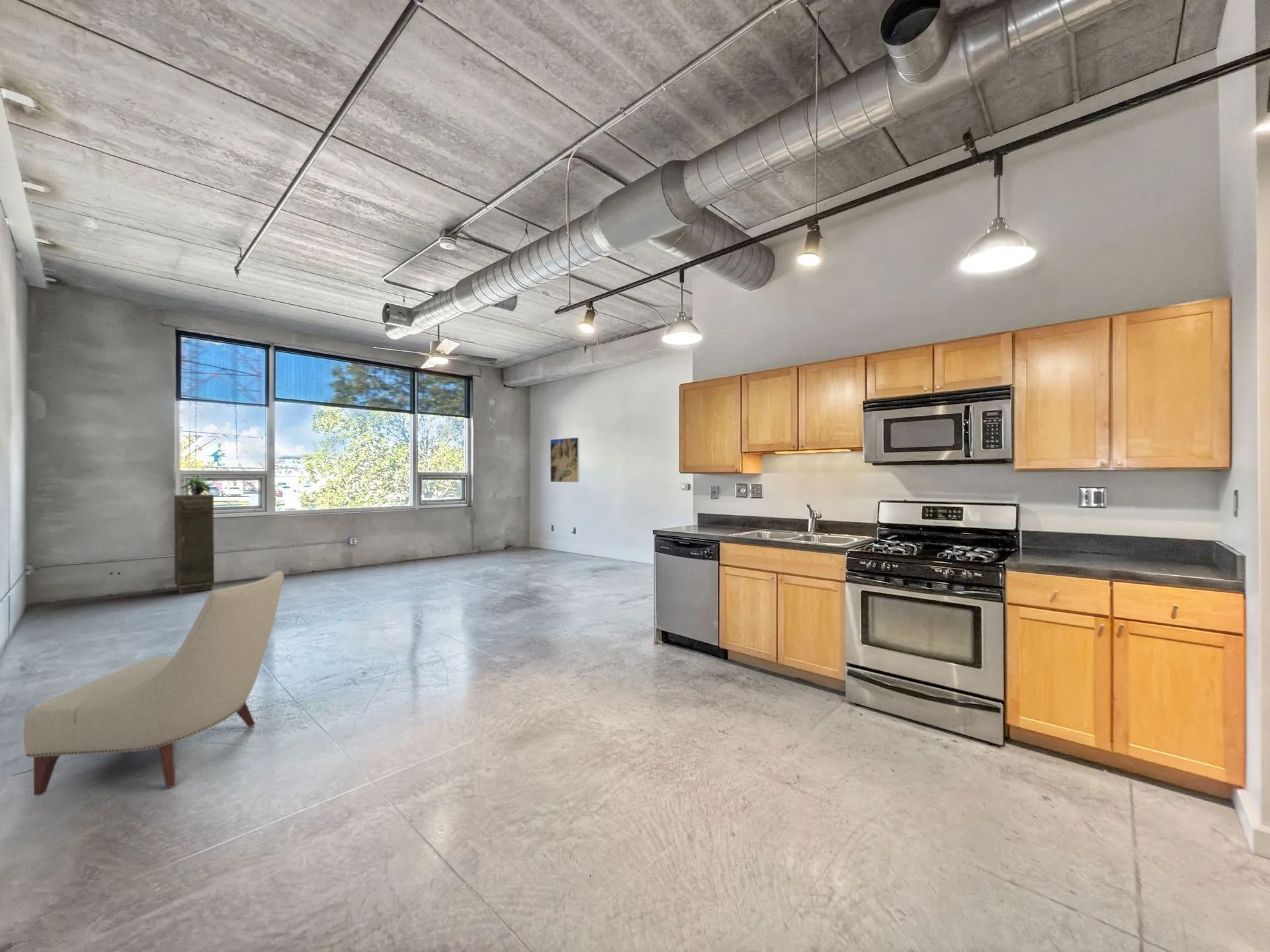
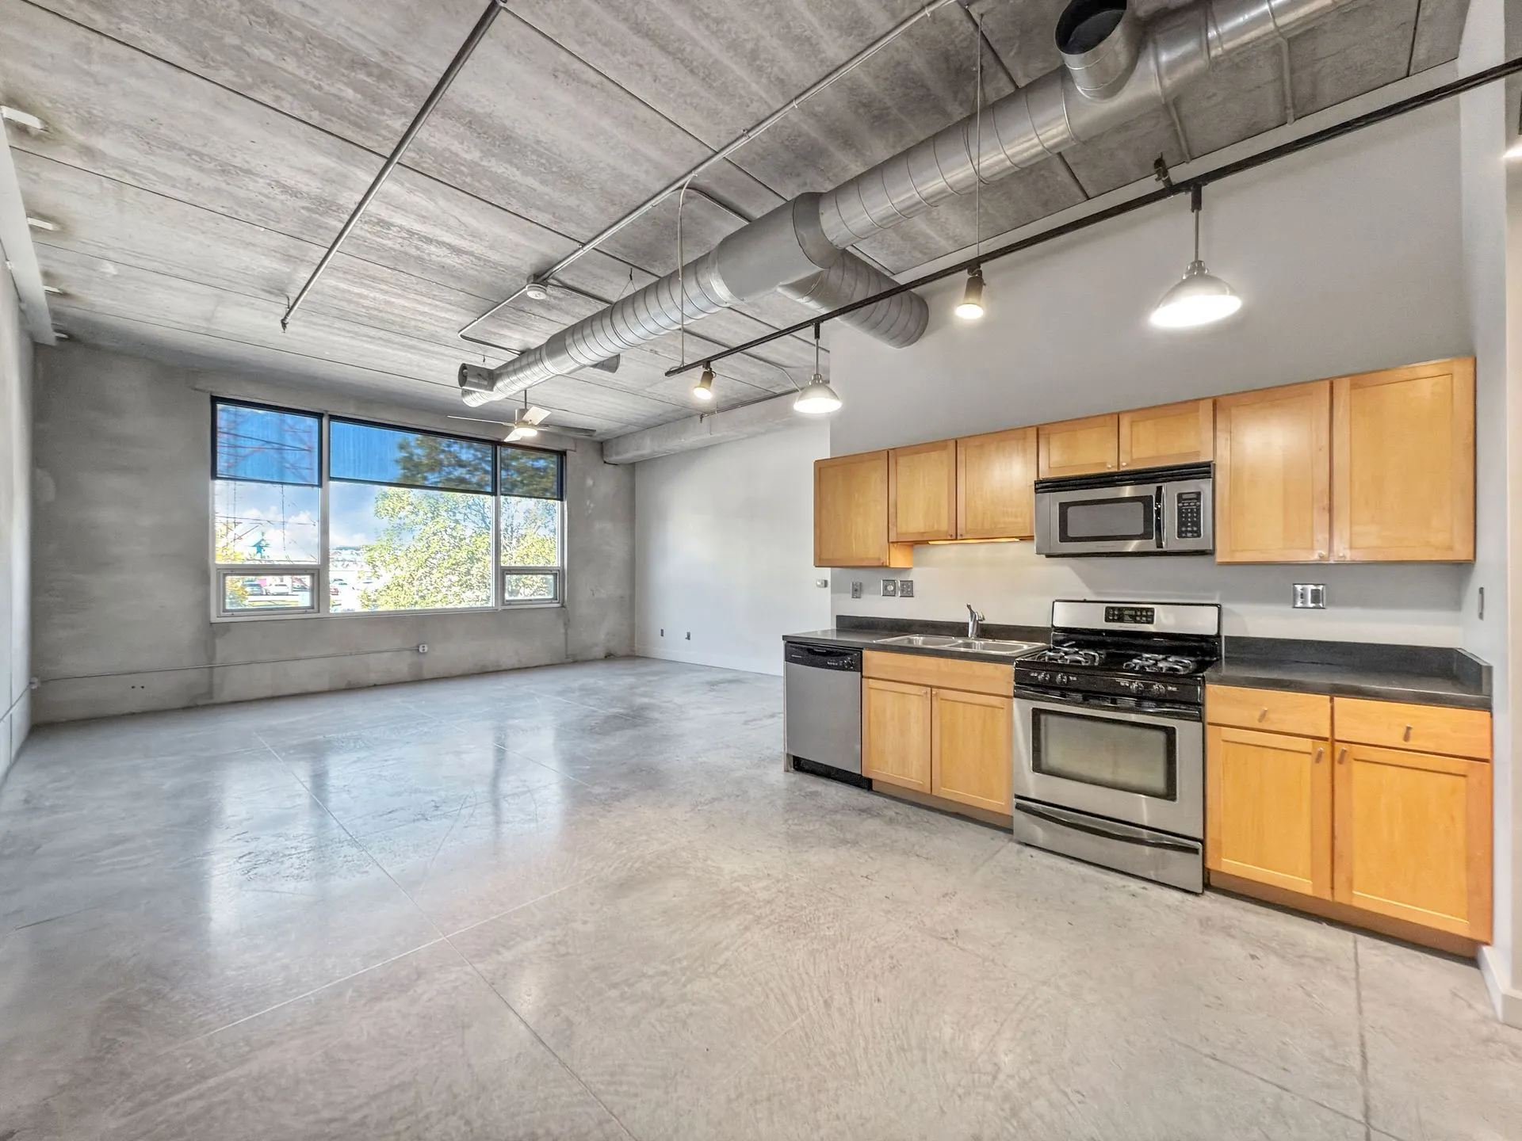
- potted plant (196, 485)
- chair (180, 668)
- storage cabinet (194, 542)
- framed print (564, 460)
